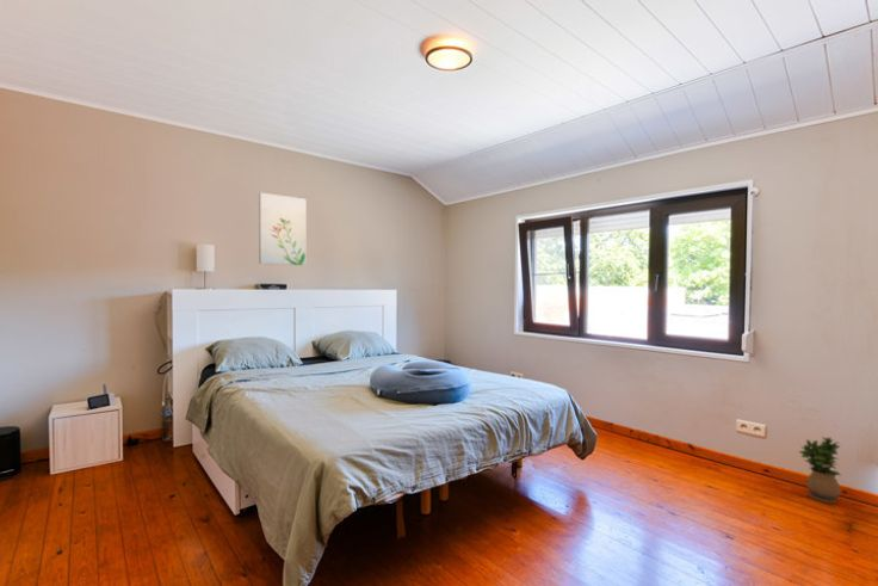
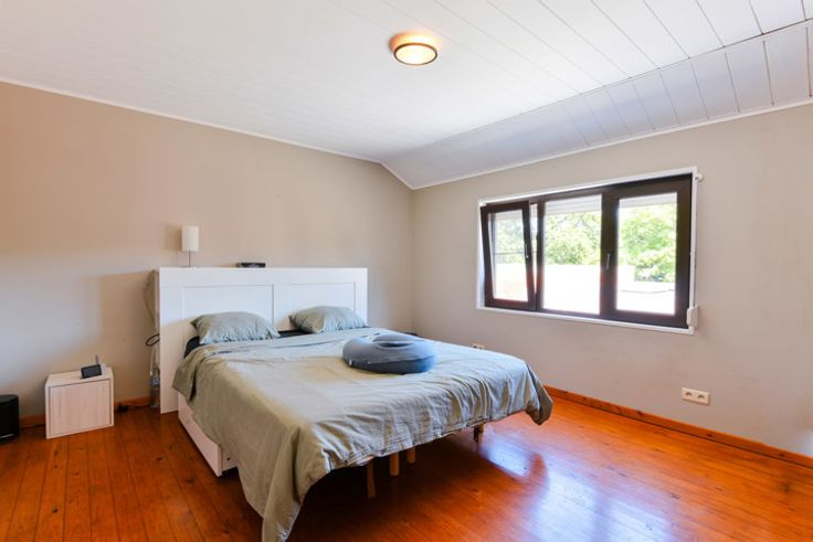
- potted plant (820, 465)
- wall art (283, 230)
